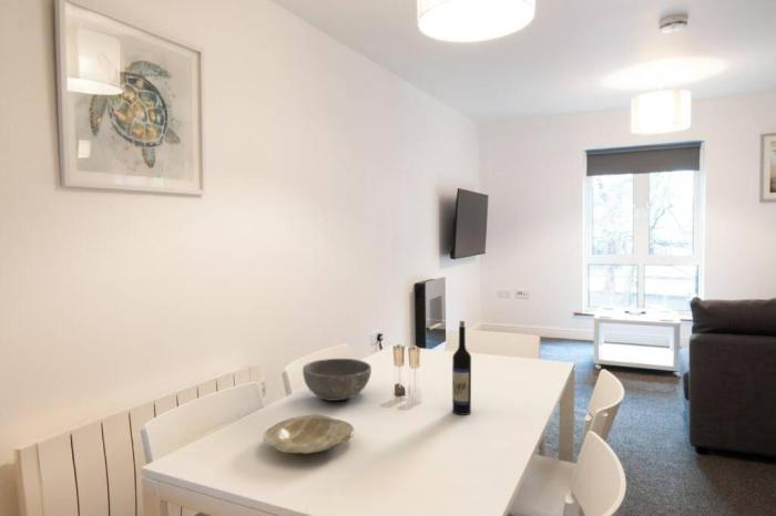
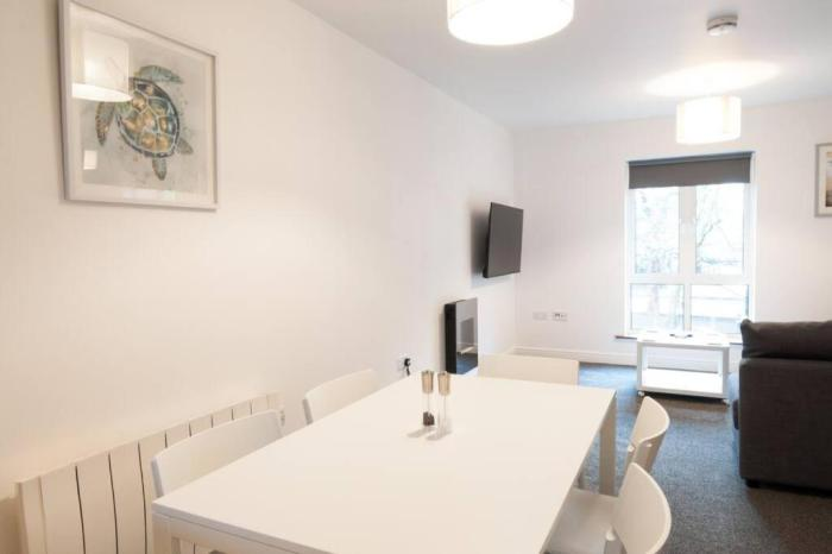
- bowl (337, 381)
- wine bottle (461, 367)
- plate (307, 436)
